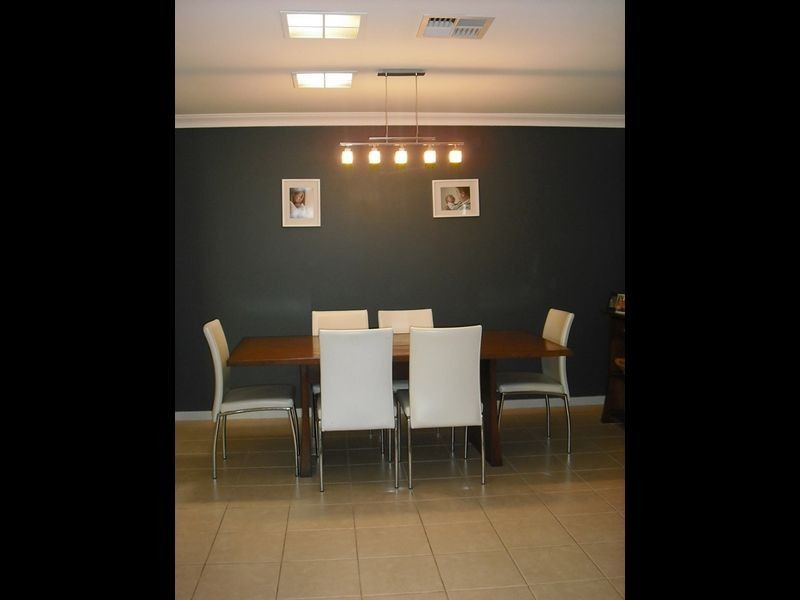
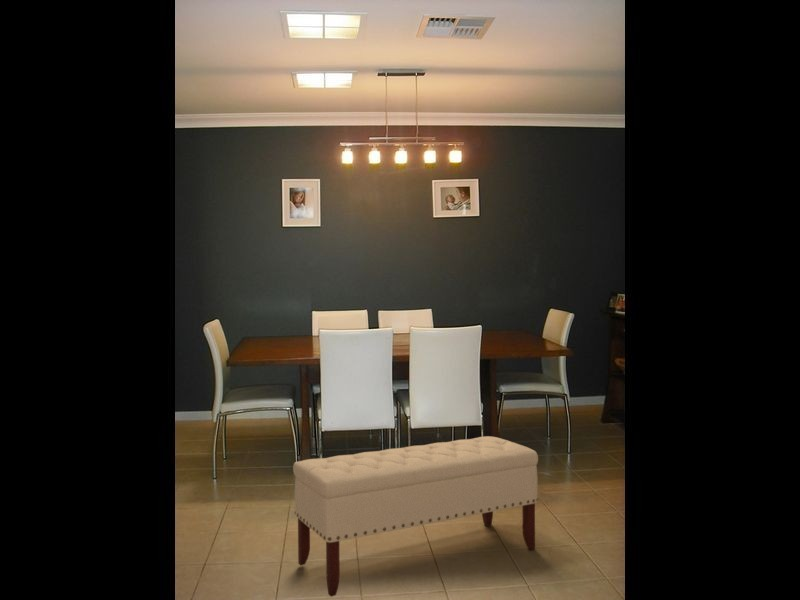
+ bench (419, 505)
